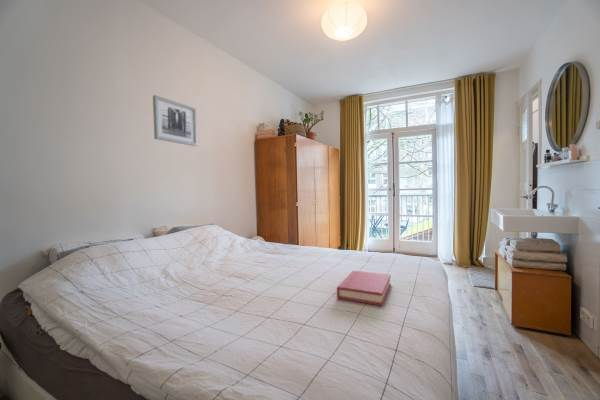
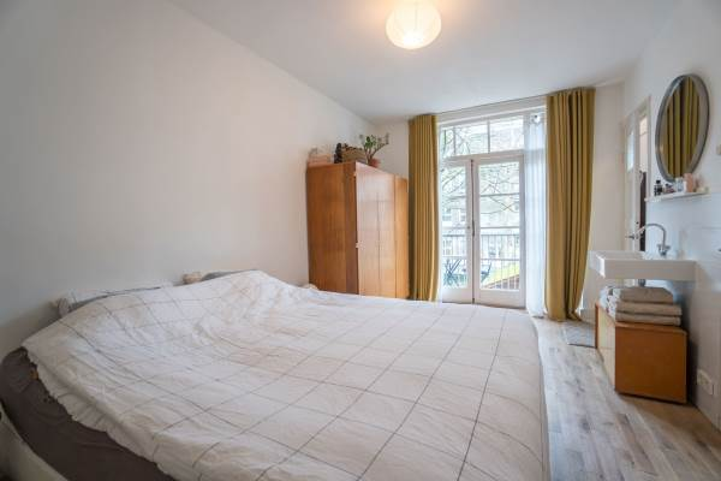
- hardback book (365, 285)
- wall art (176, 122)
